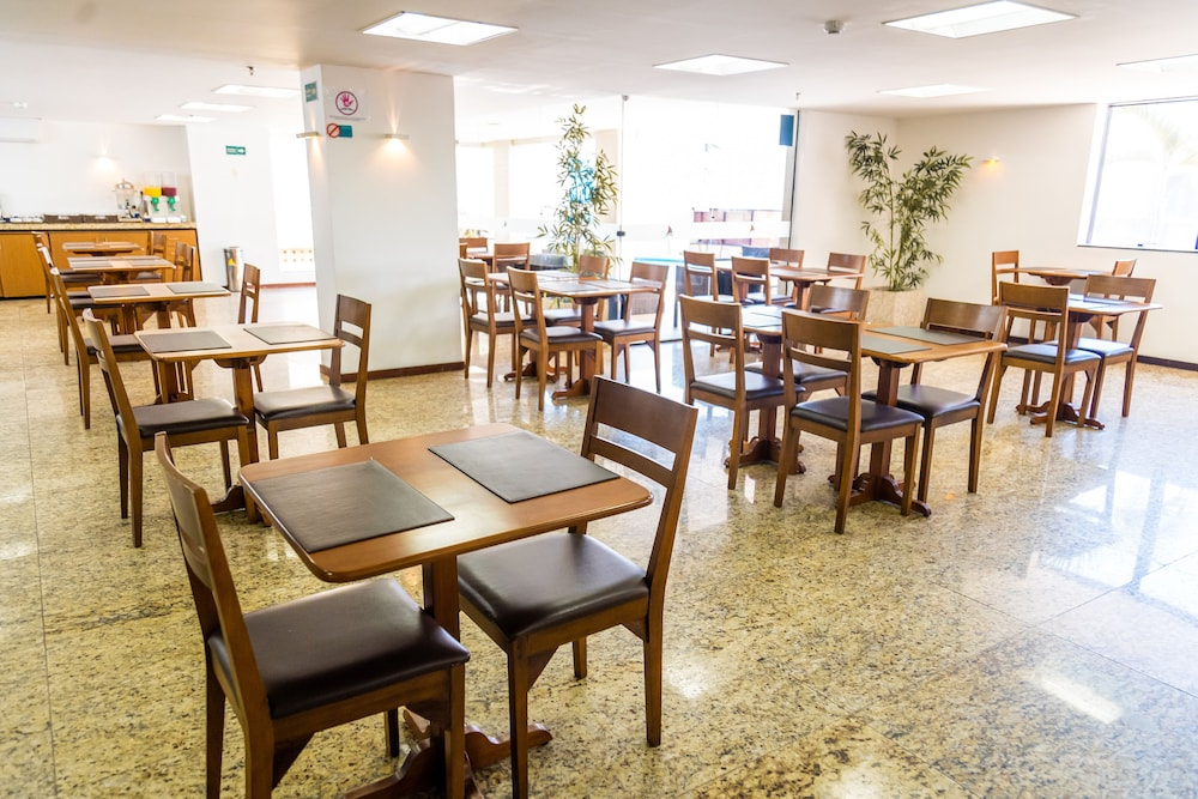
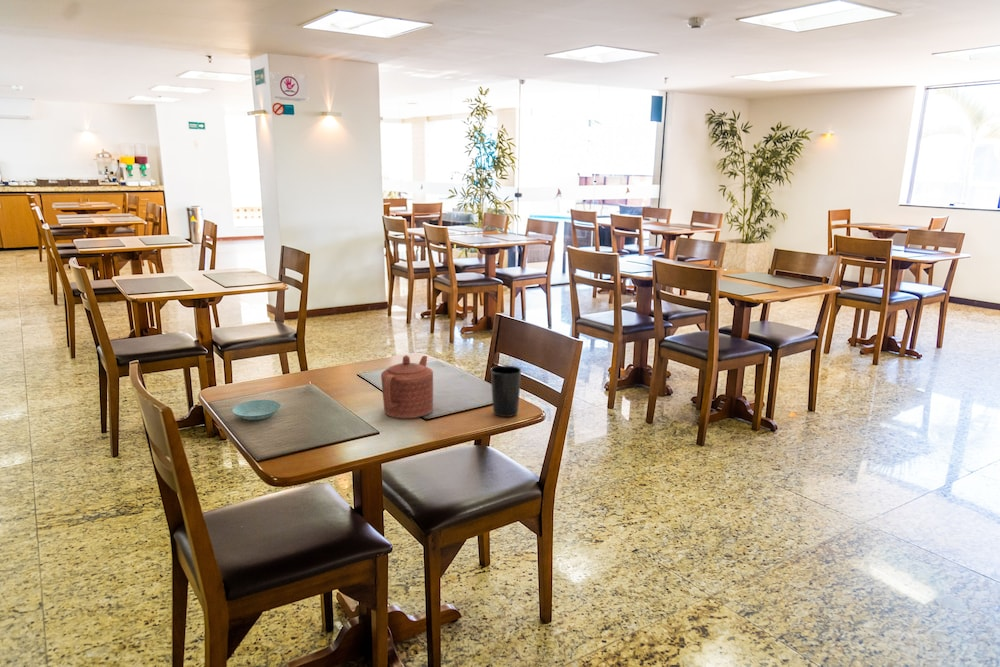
+ cup (505, 391)
+ teapot (407, 383)
+ saucer (257, 411)
